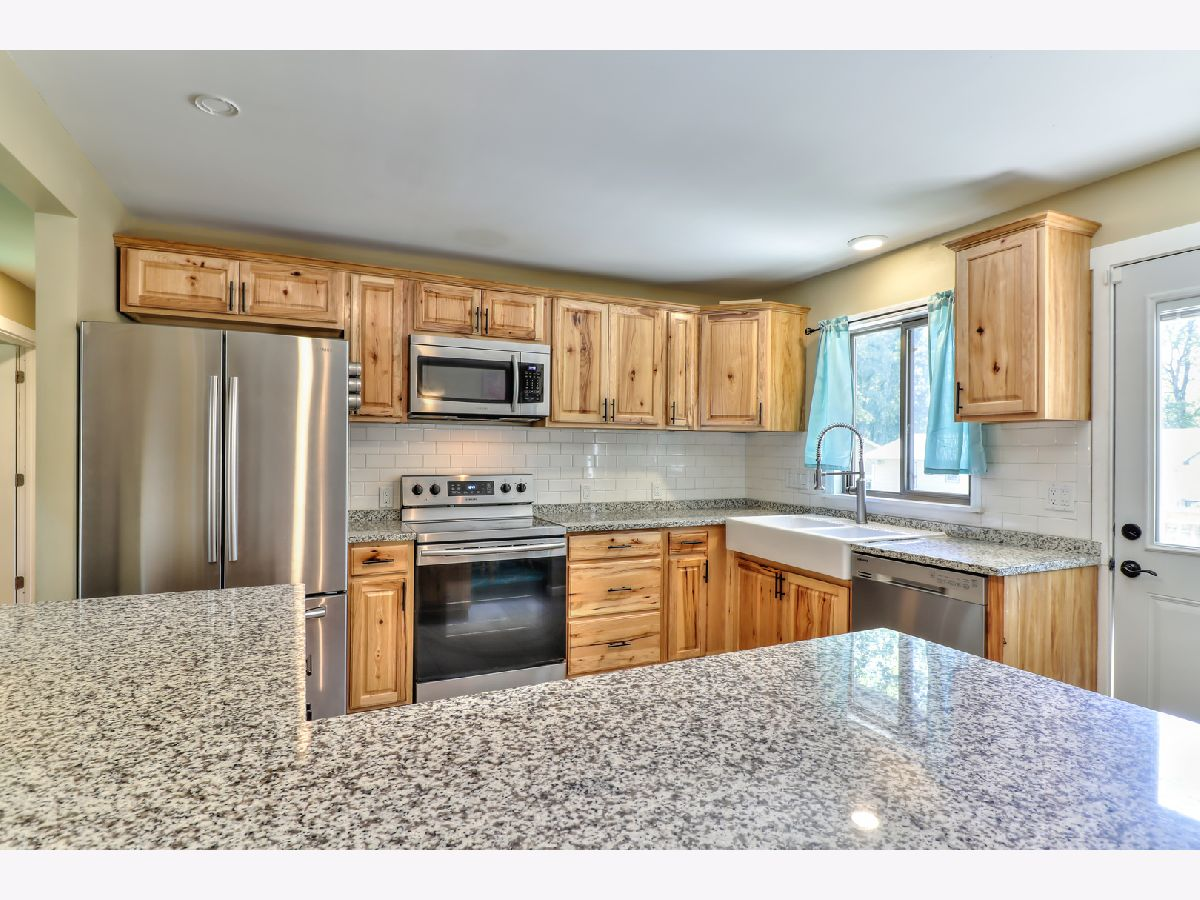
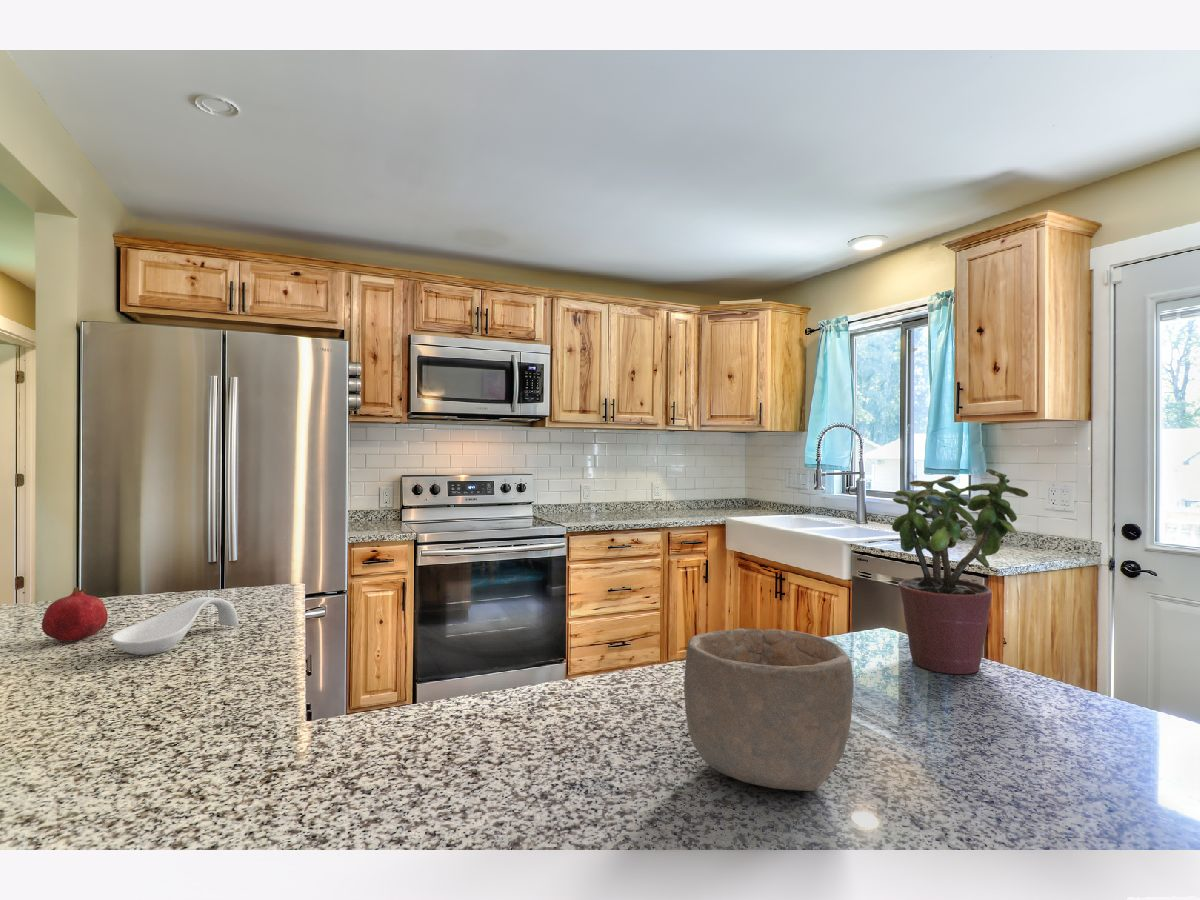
+ bowl (764, 708)
+ spoon rest (179, 622)
+ potted plant (950, 567)
+ fruit (75, 613)
